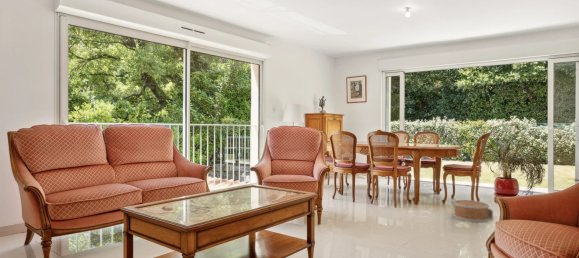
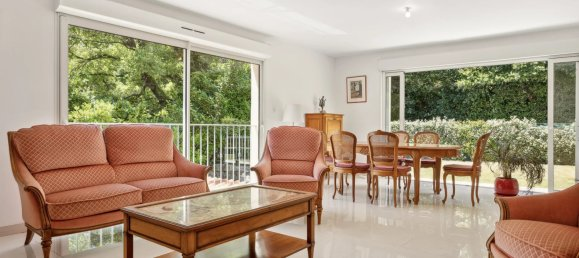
- basket (471, 210)
